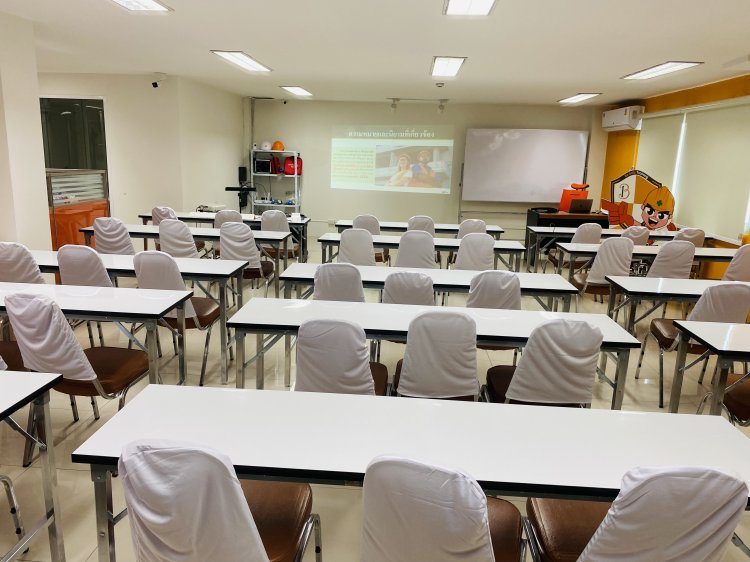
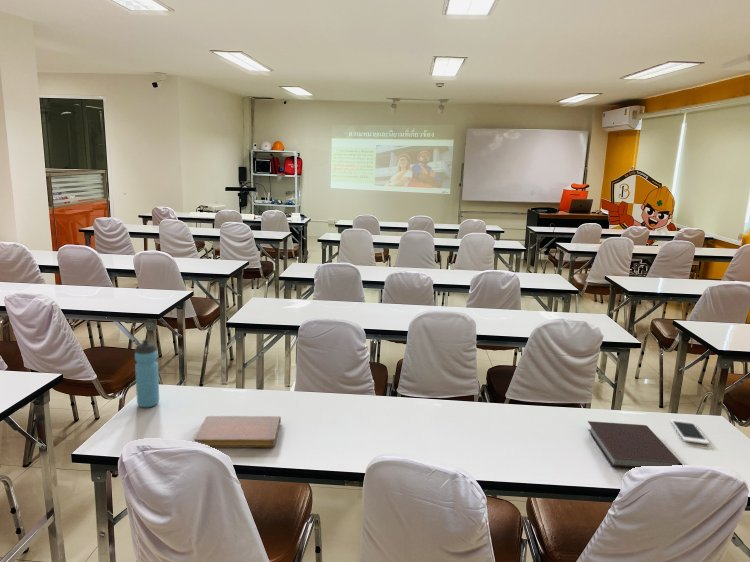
+ water bottle (146, 372)
+ notebook (631, 444)
+ notebook (239, 430)
+ cell phone (688, 431)
